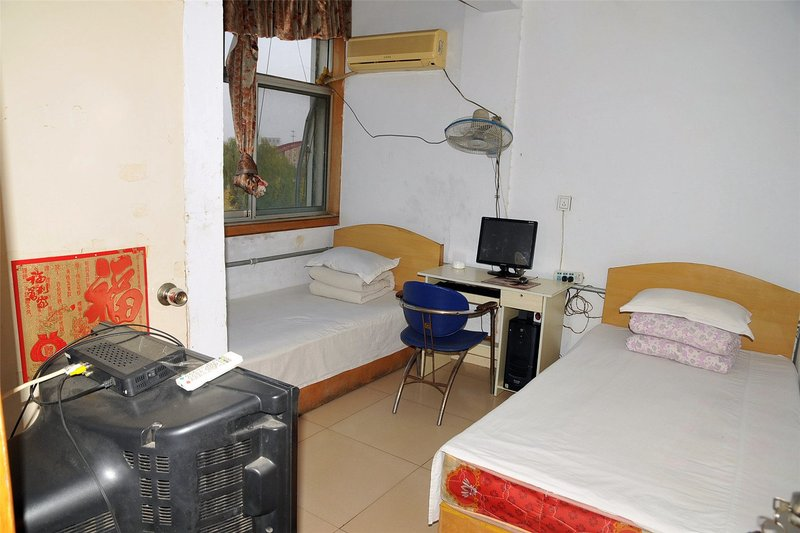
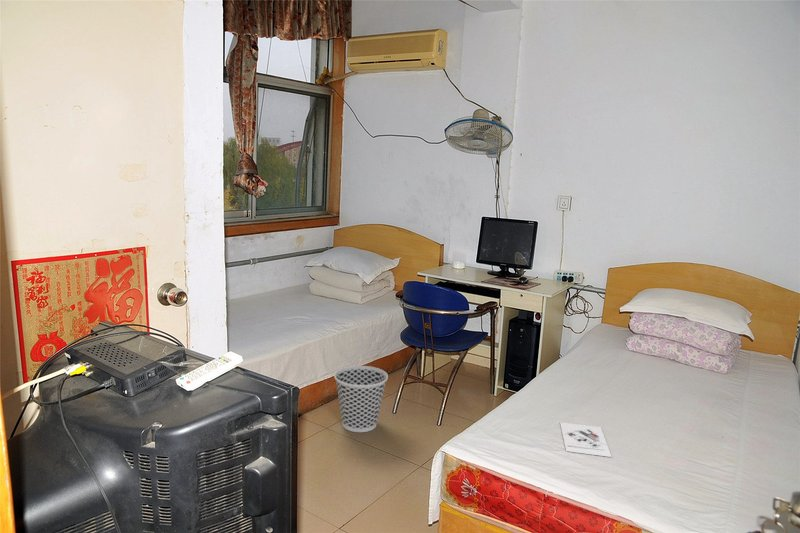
+ architectural model (584, 436)
+ wastebasket (360, 399)
